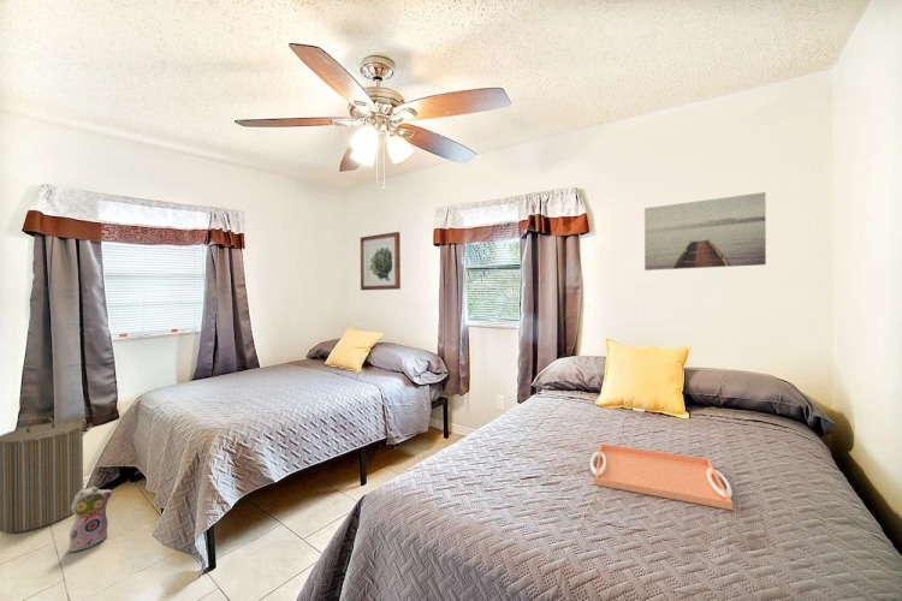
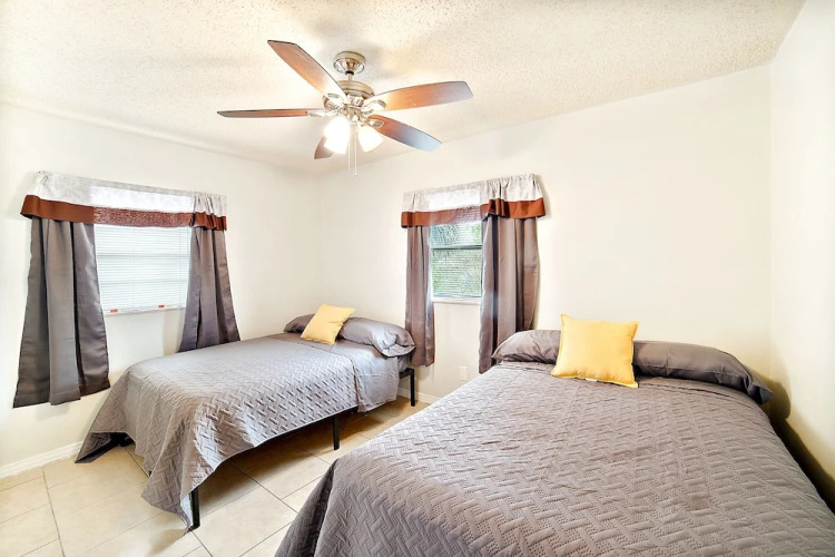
- serving tray (654, 470)
- wall art (379, 262)
- wall art (700, 234)
- laundry hamper (42, 465)
- plush toy (89, 513)
